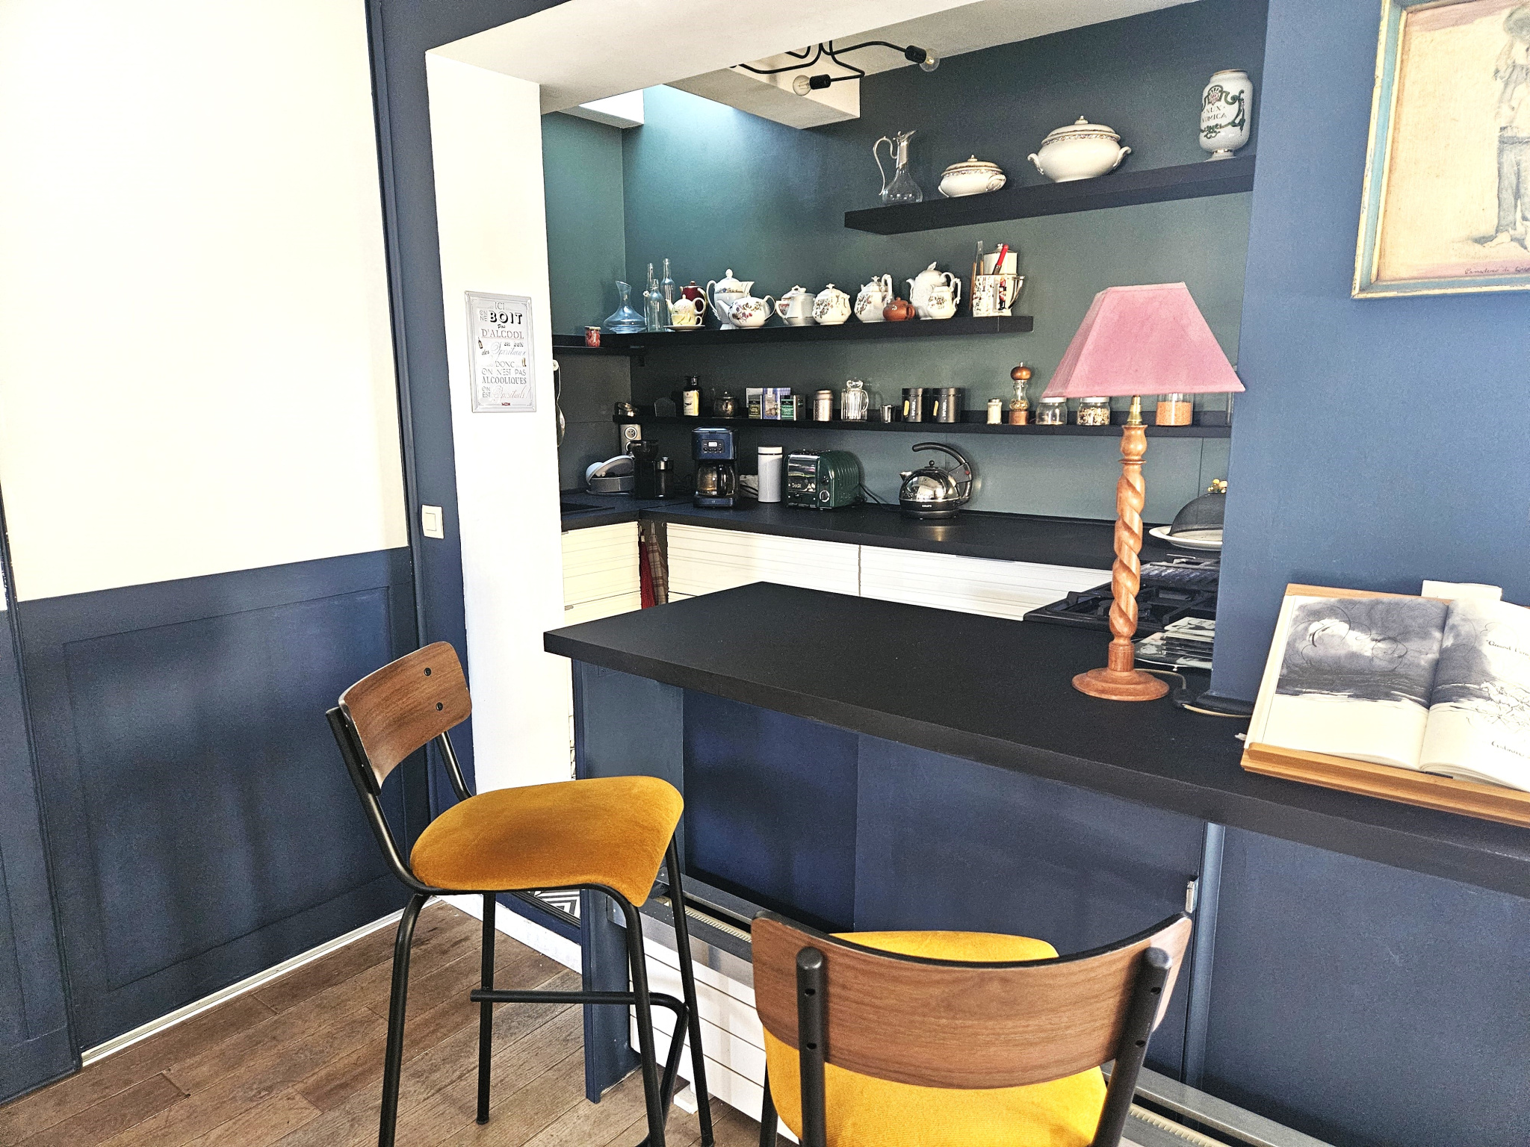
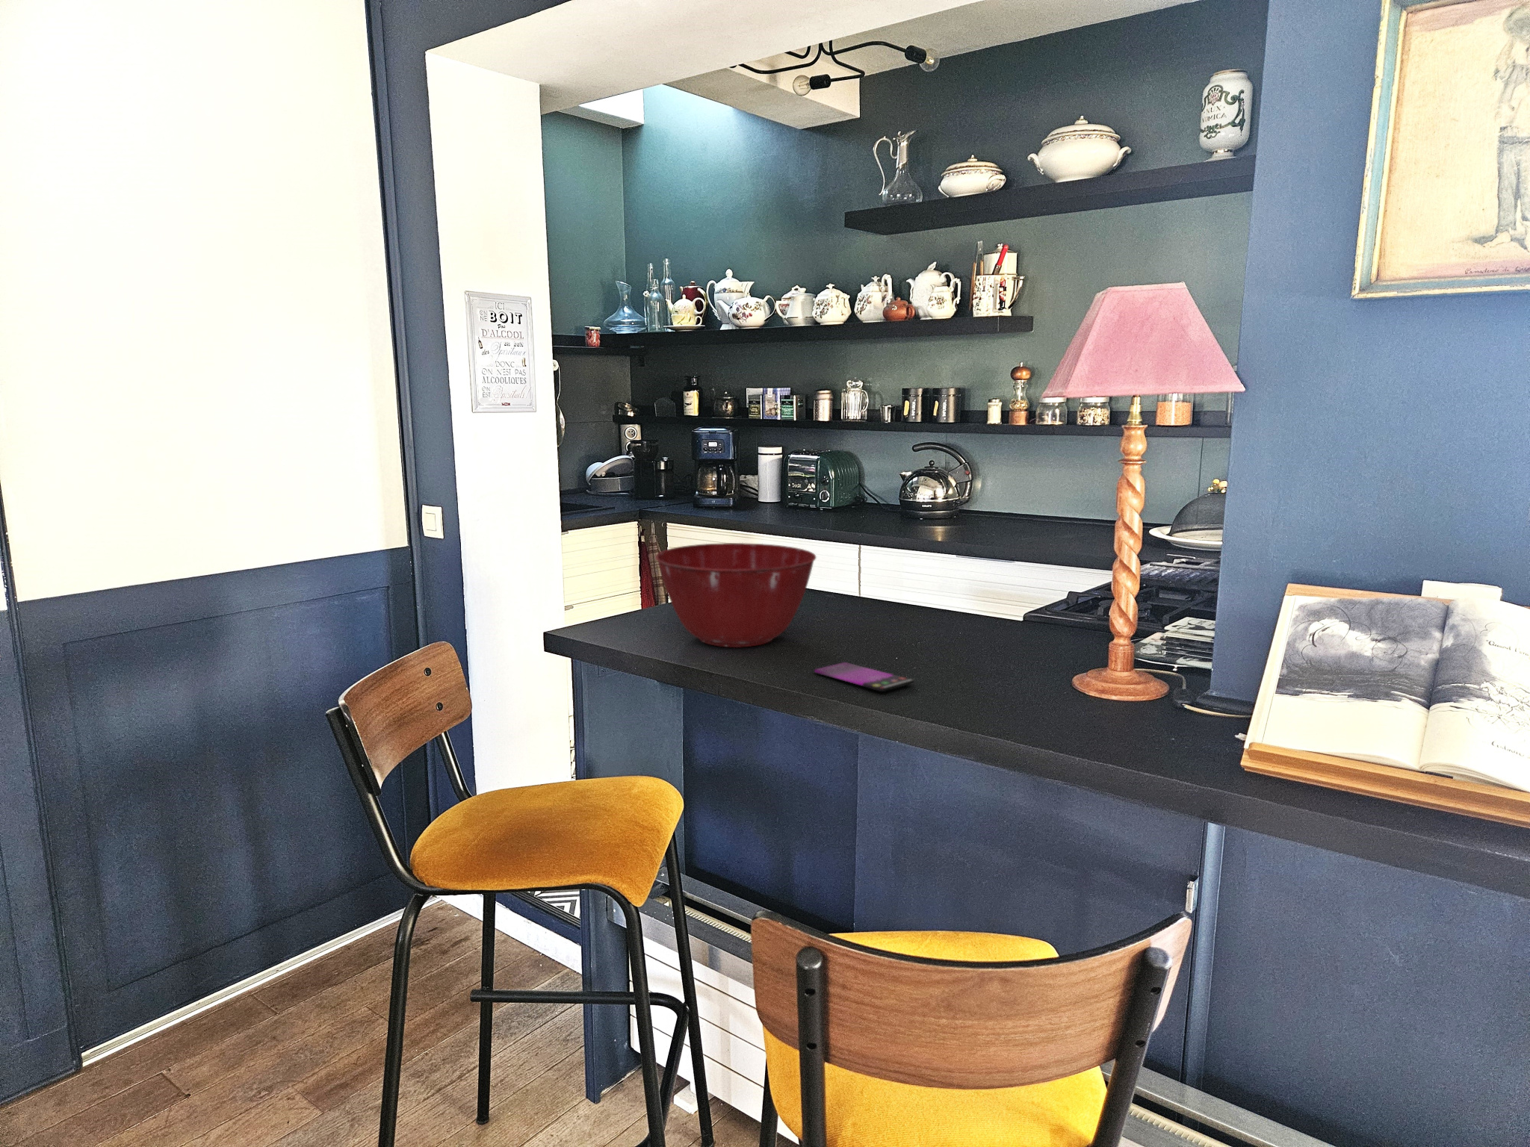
+ smartphone (863, 676)
+ mixing bowl (736, 596)
